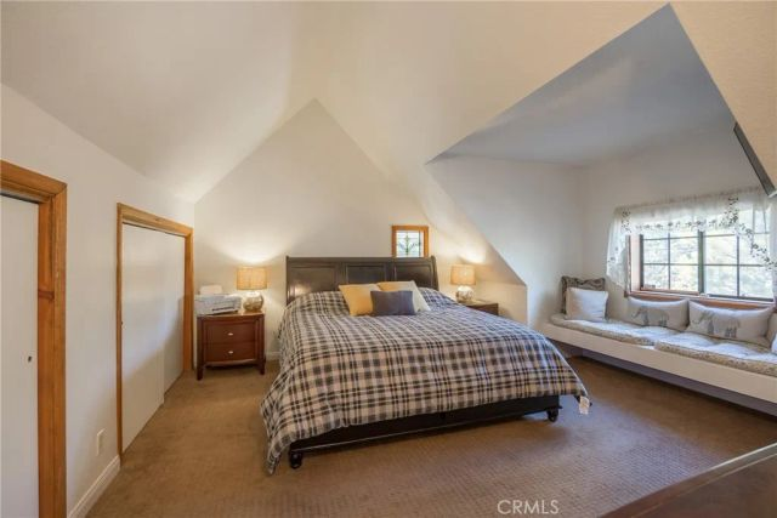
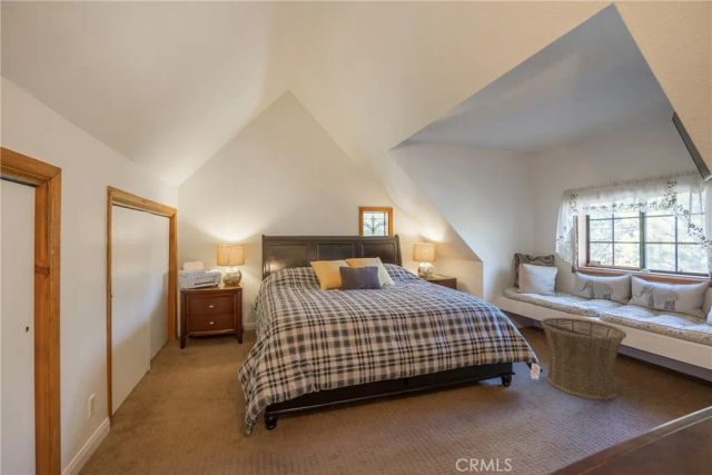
+ basket (580, 355)
